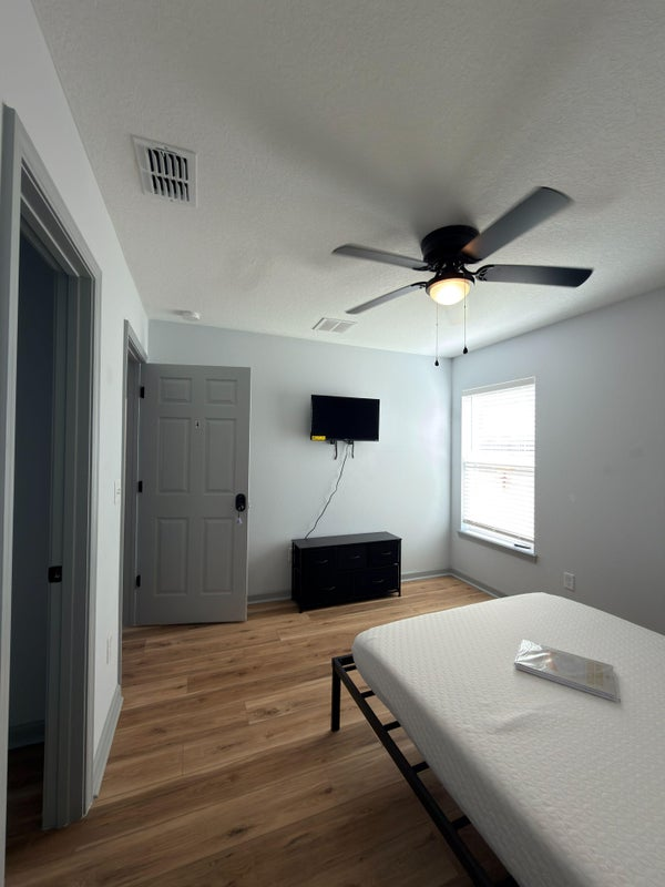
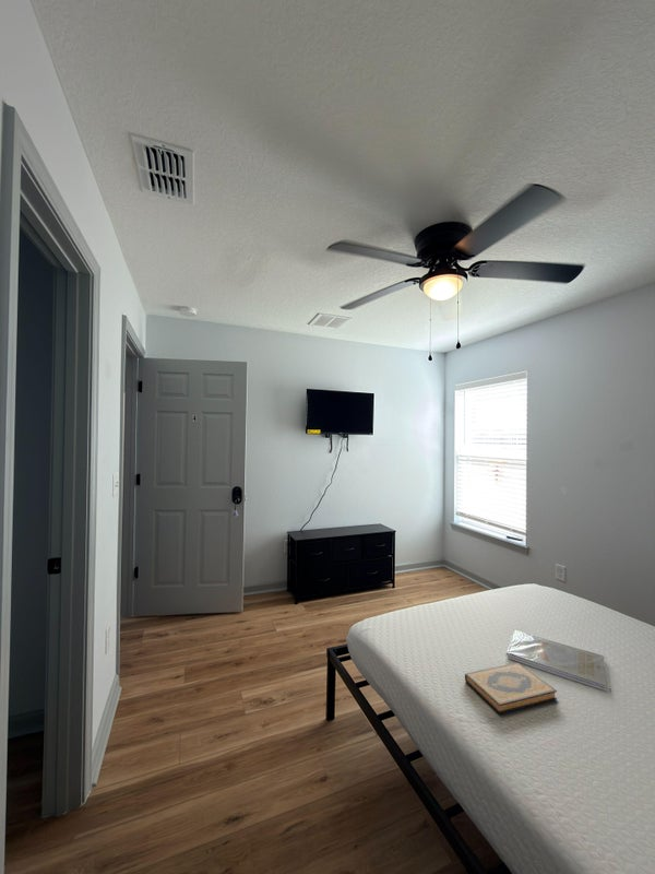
+ hardback book (509, 685)
